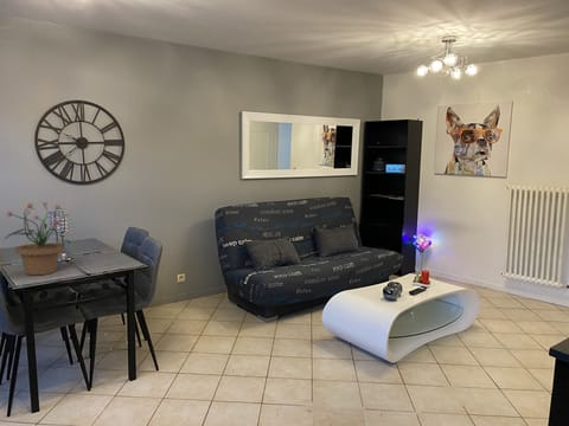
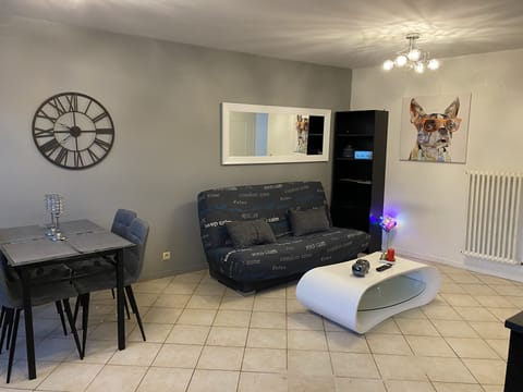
- potted plant (39, 237)
